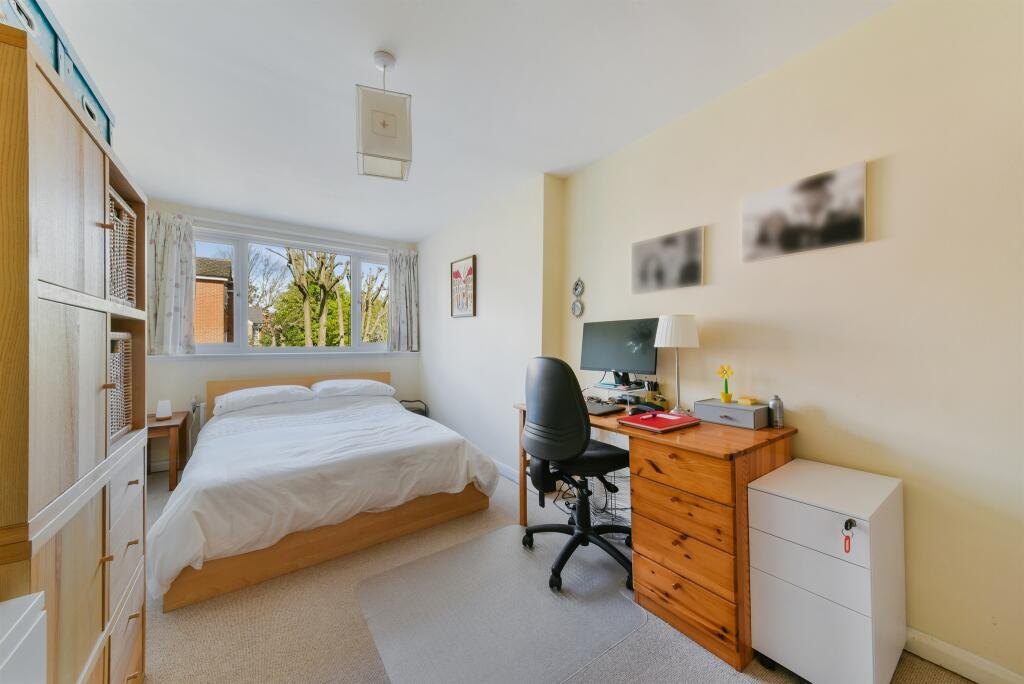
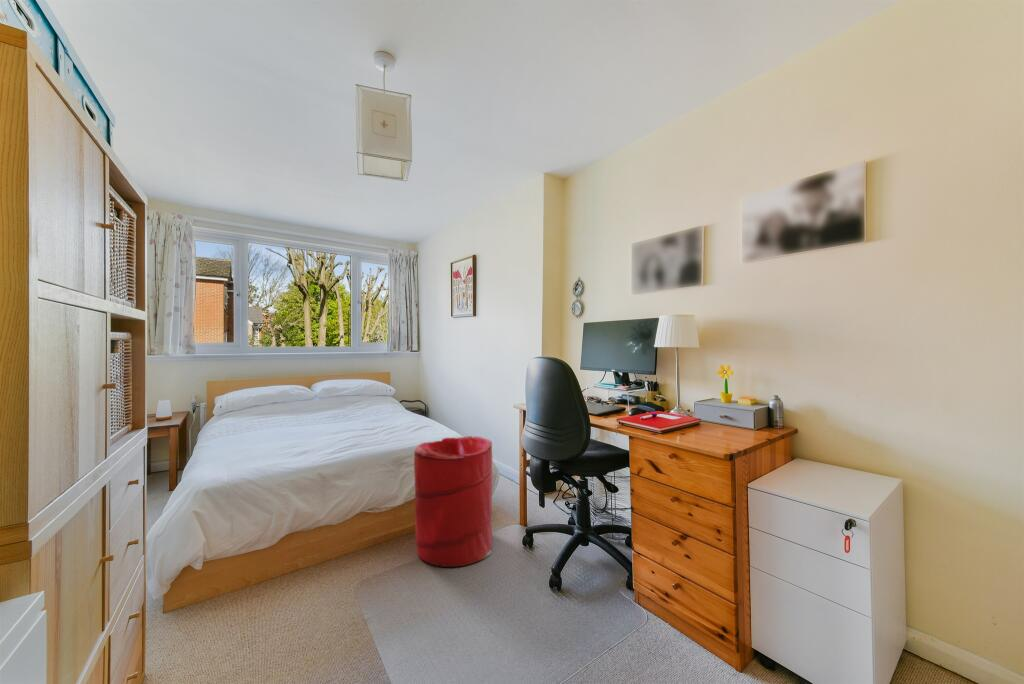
+ laundry hamper (454, 492)
